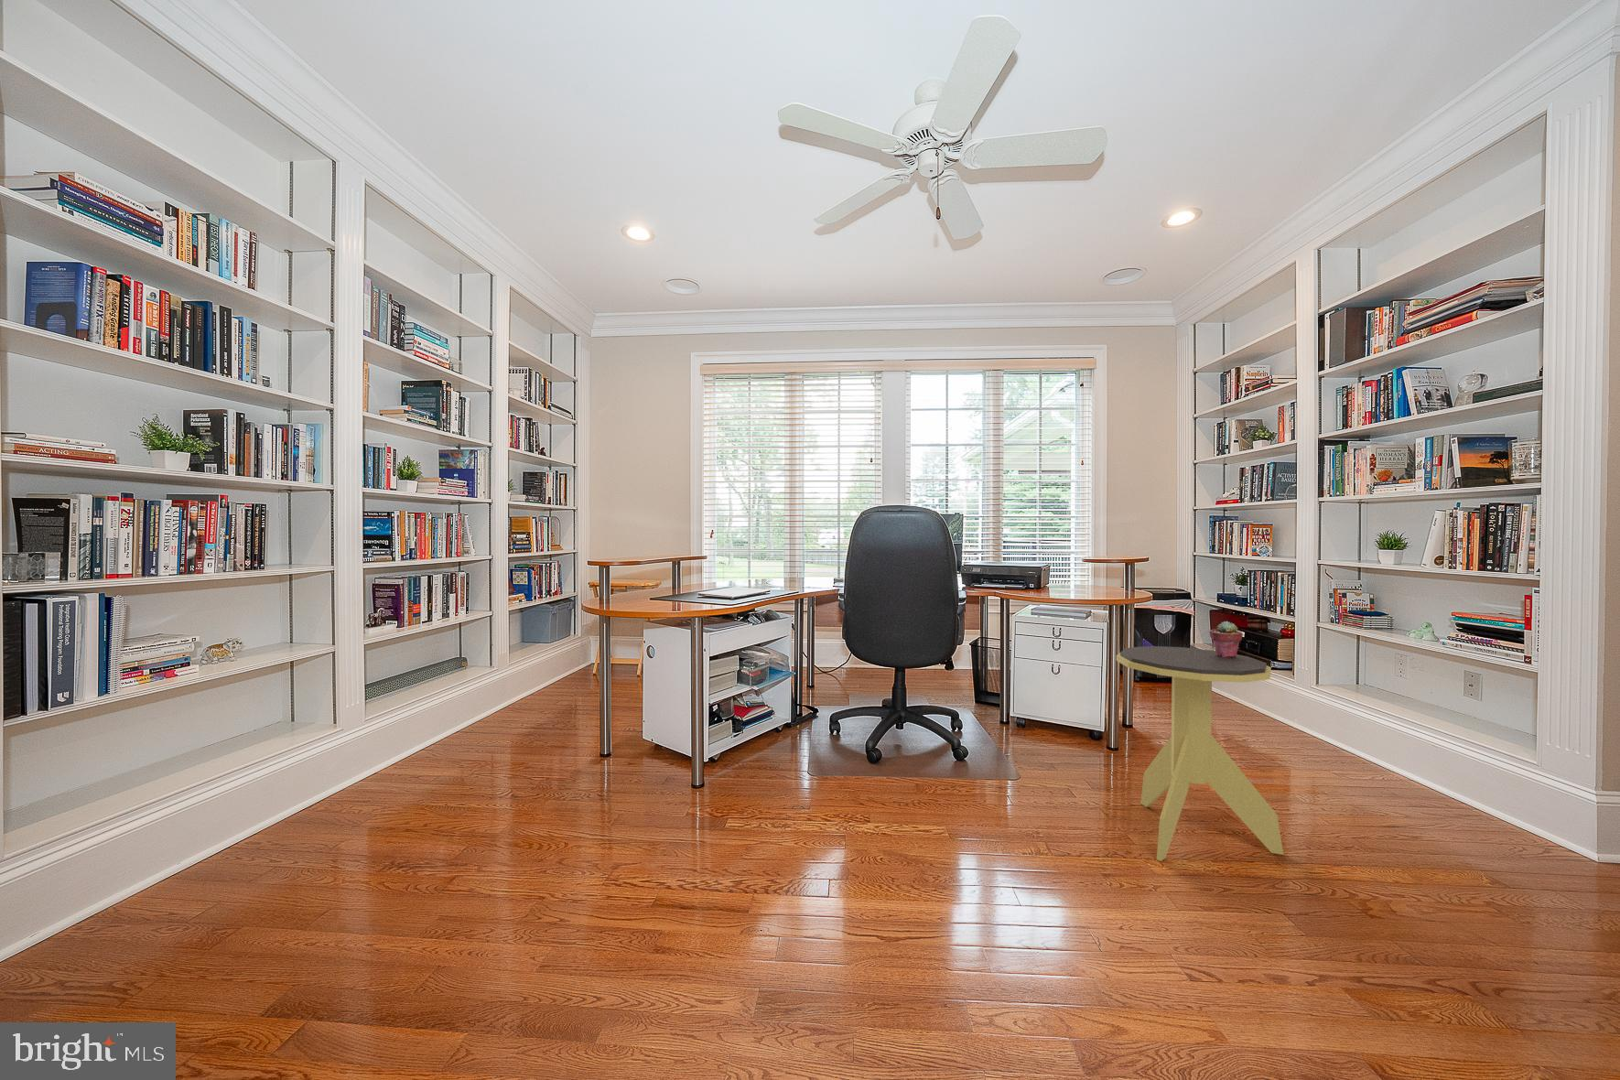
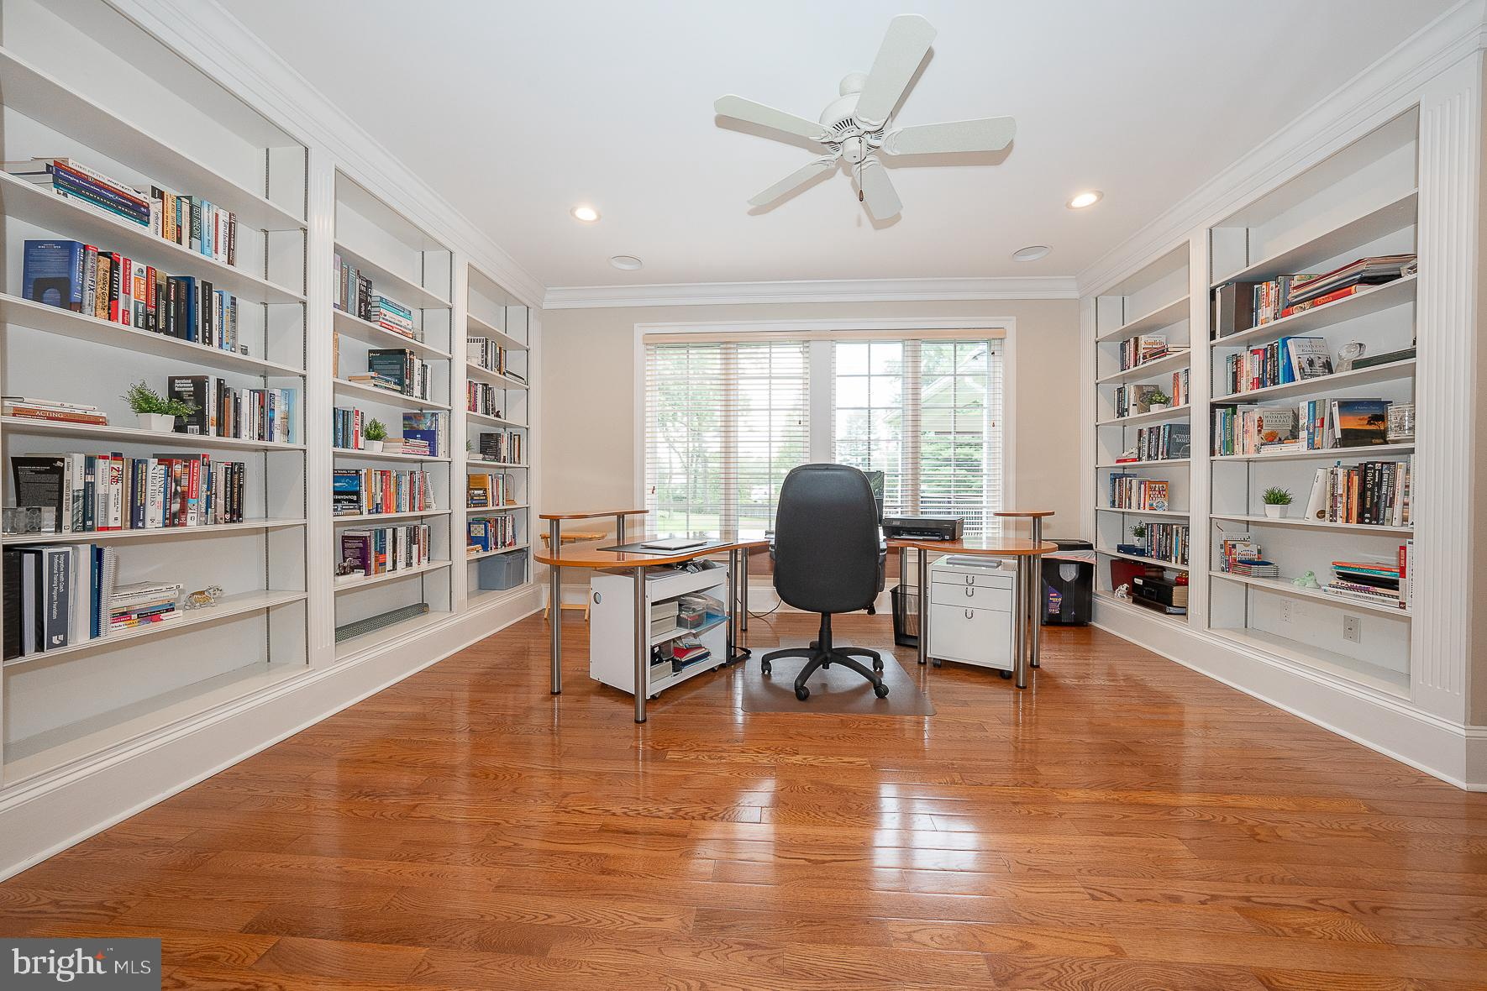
- side table (1186, 745)
- potted succulent (1226, 636)
